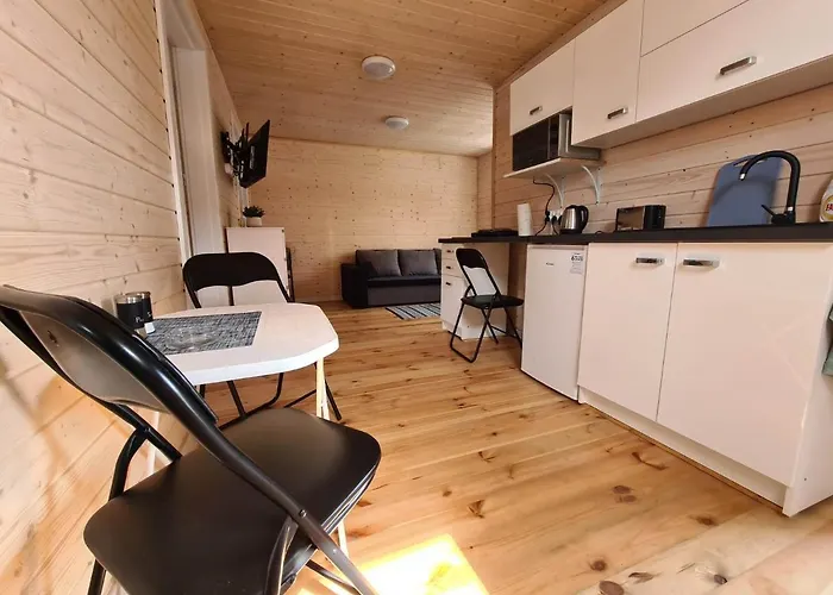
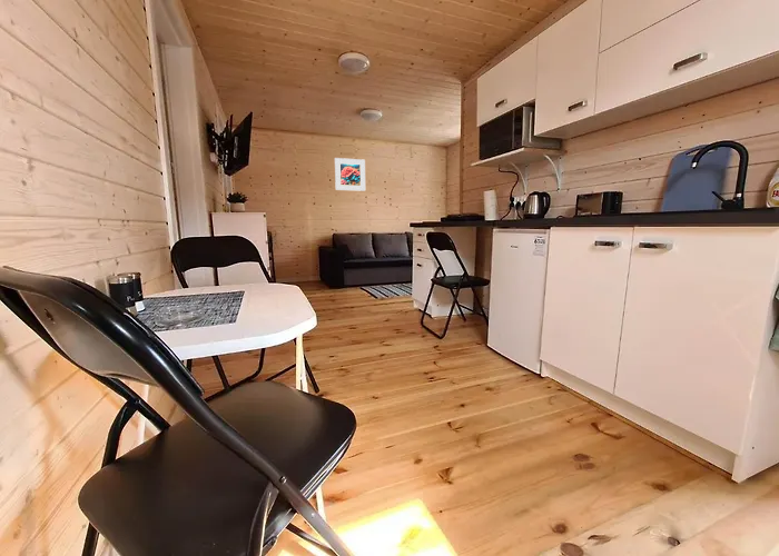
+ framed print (349, 175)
